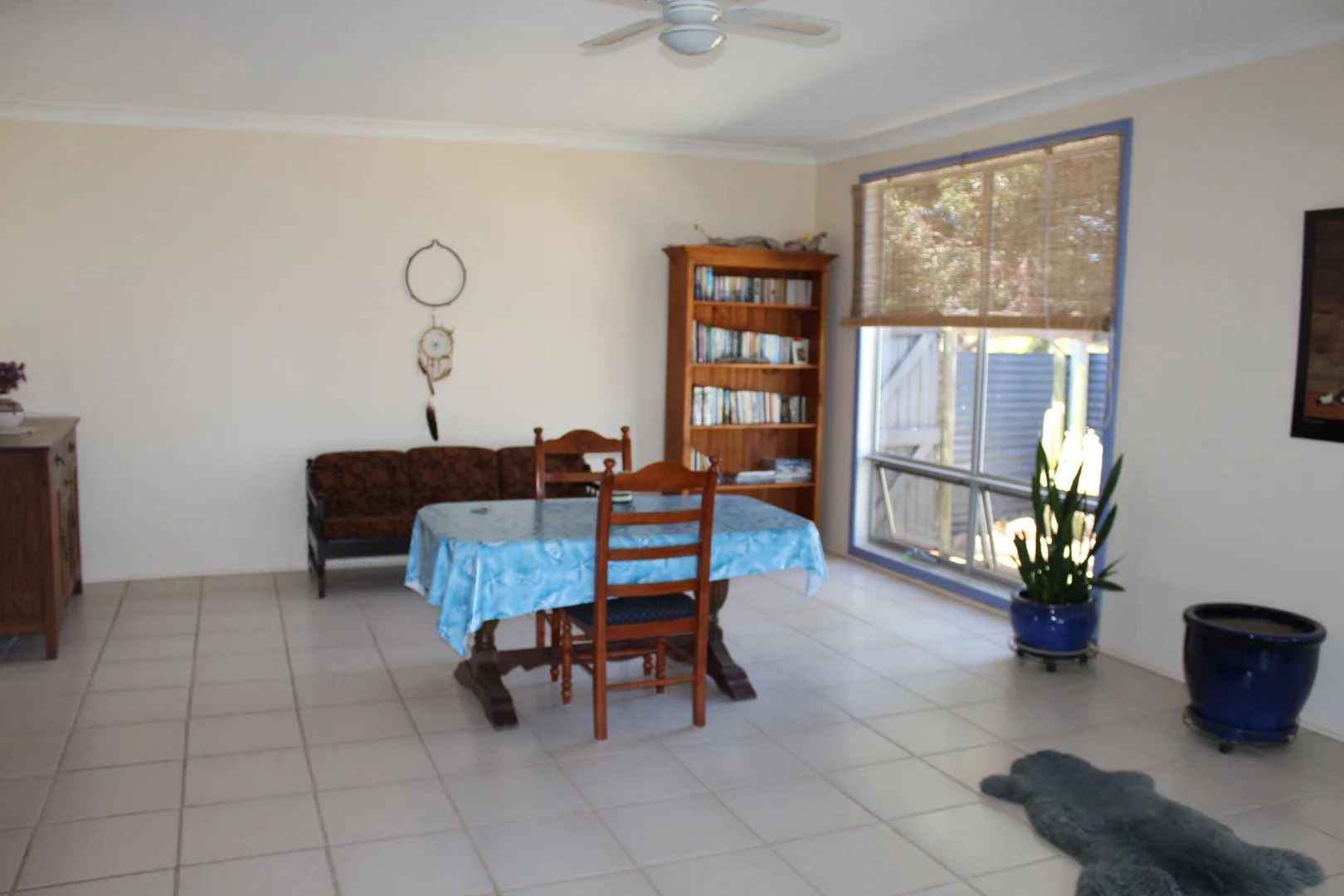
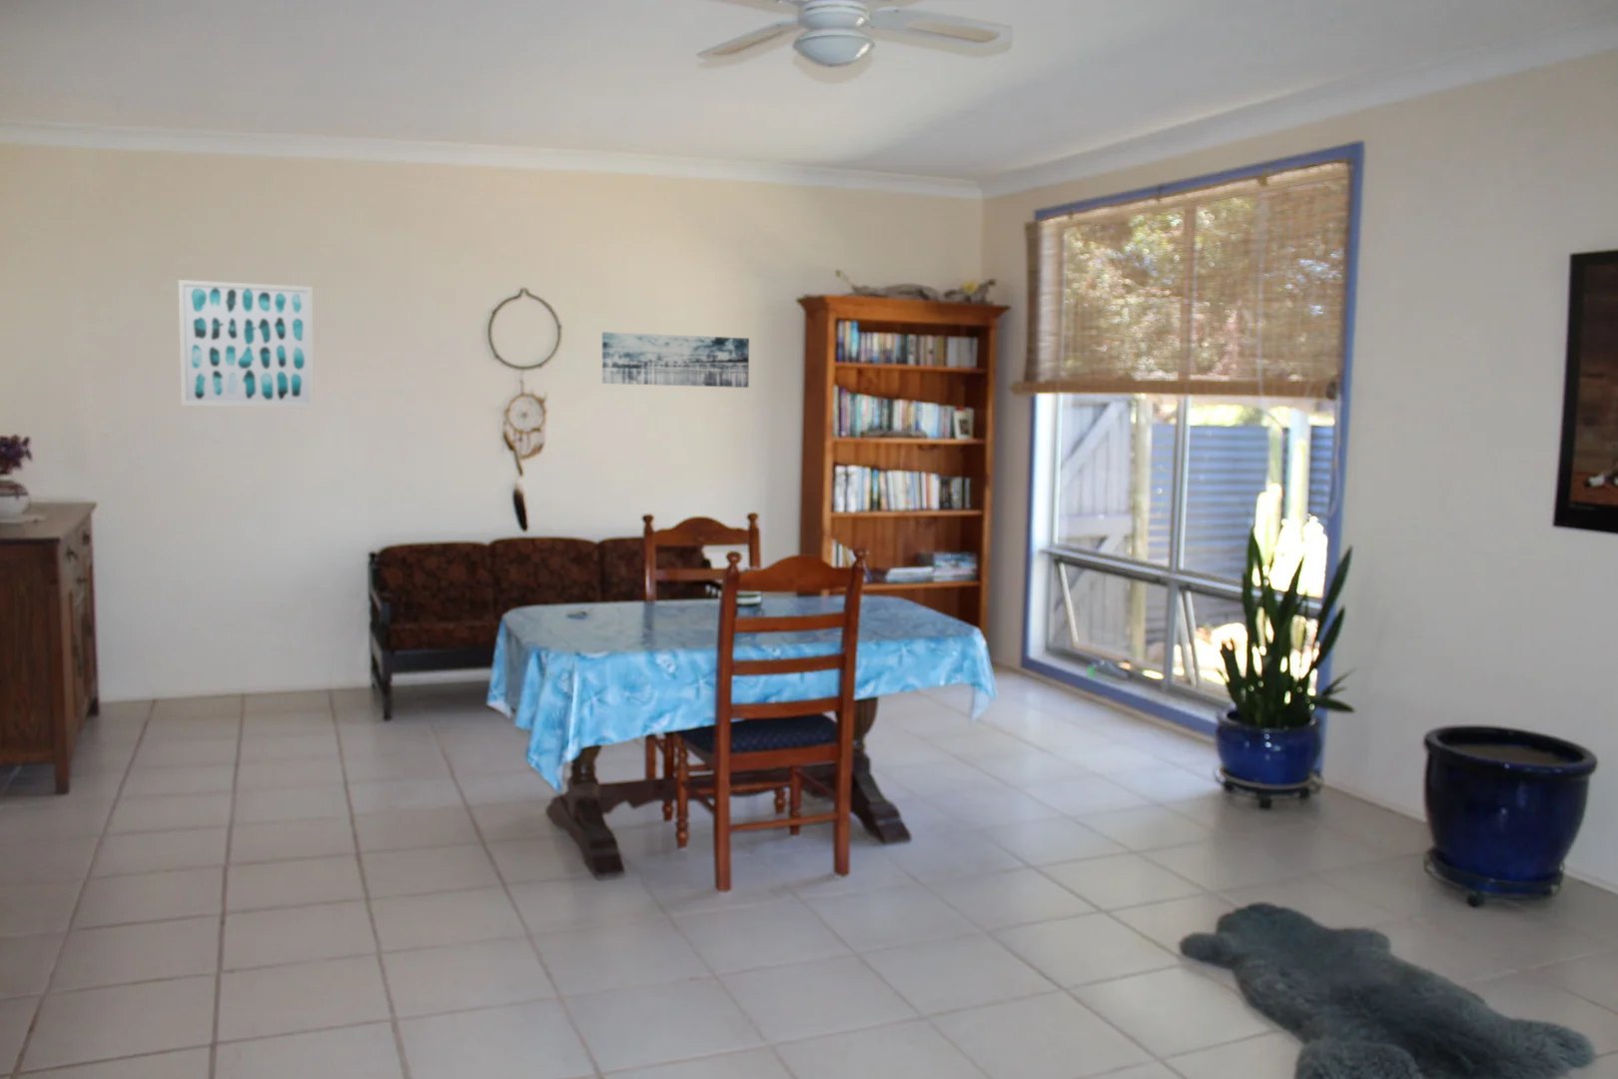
+ wall art (248, 344)
+ wall art (677, 360)
